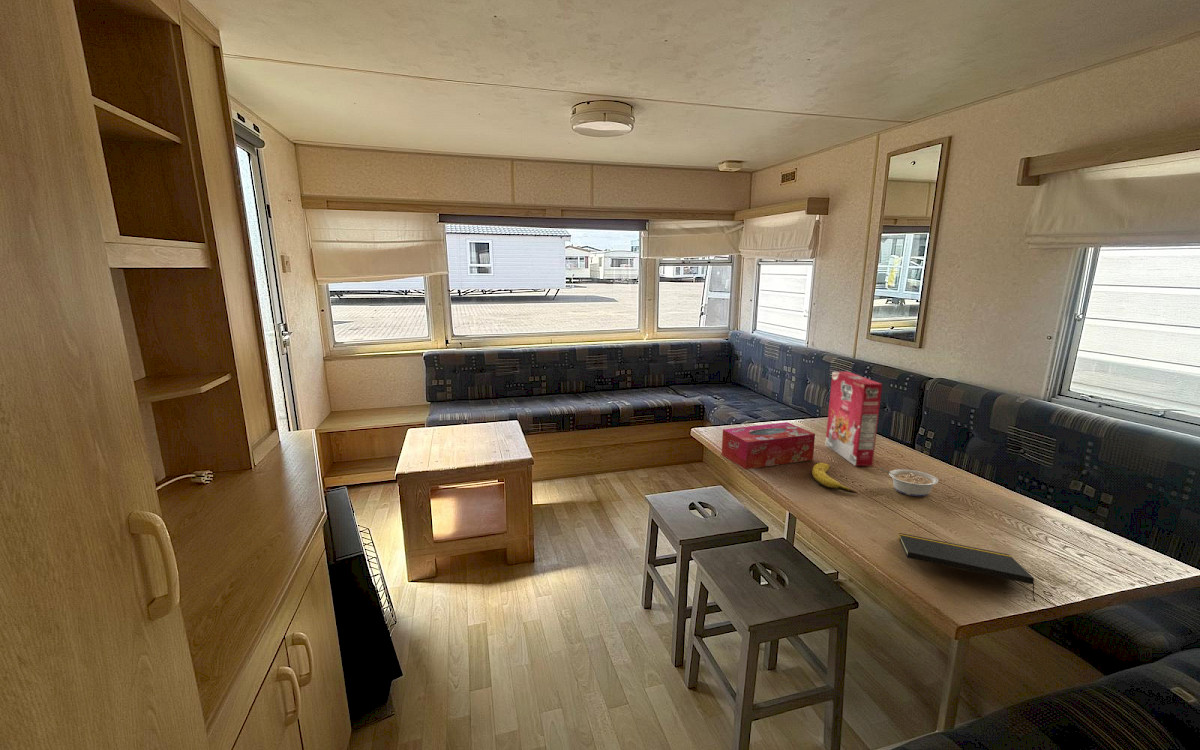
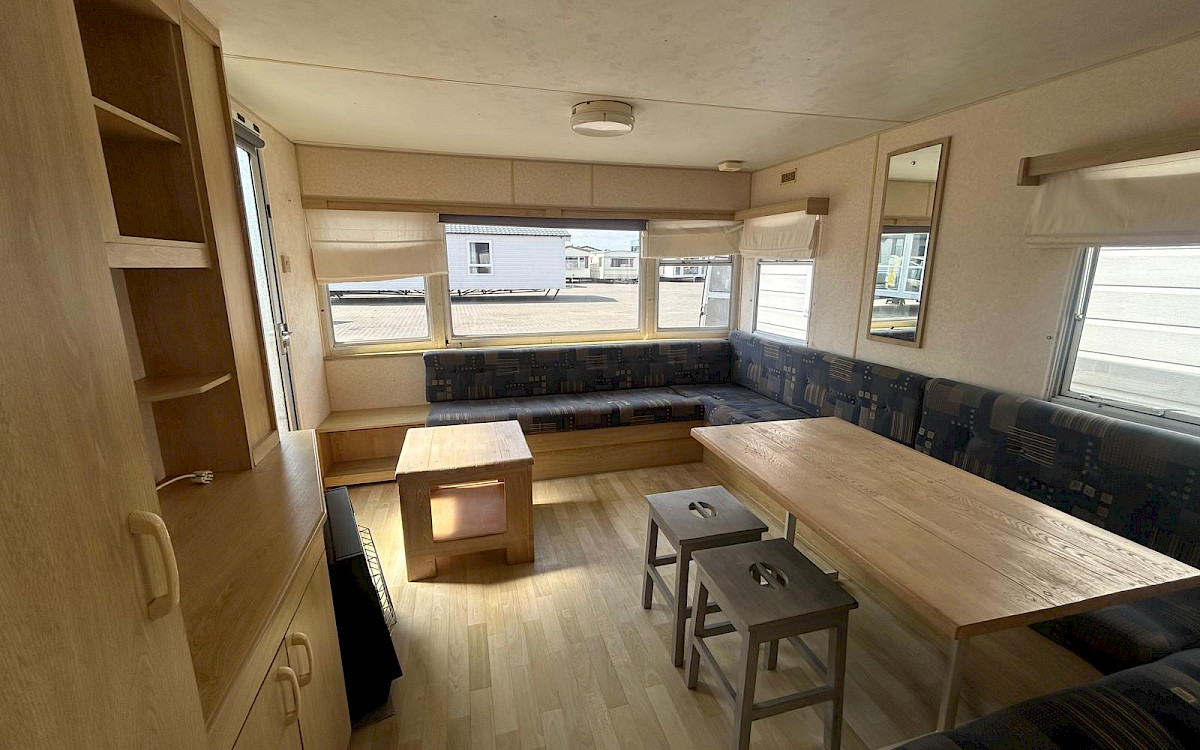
- legume (910, 482)
- notepad (959, 556)
- cereal box (851, 416)
- banana (830, 477)
- tissue box (767, 444)
